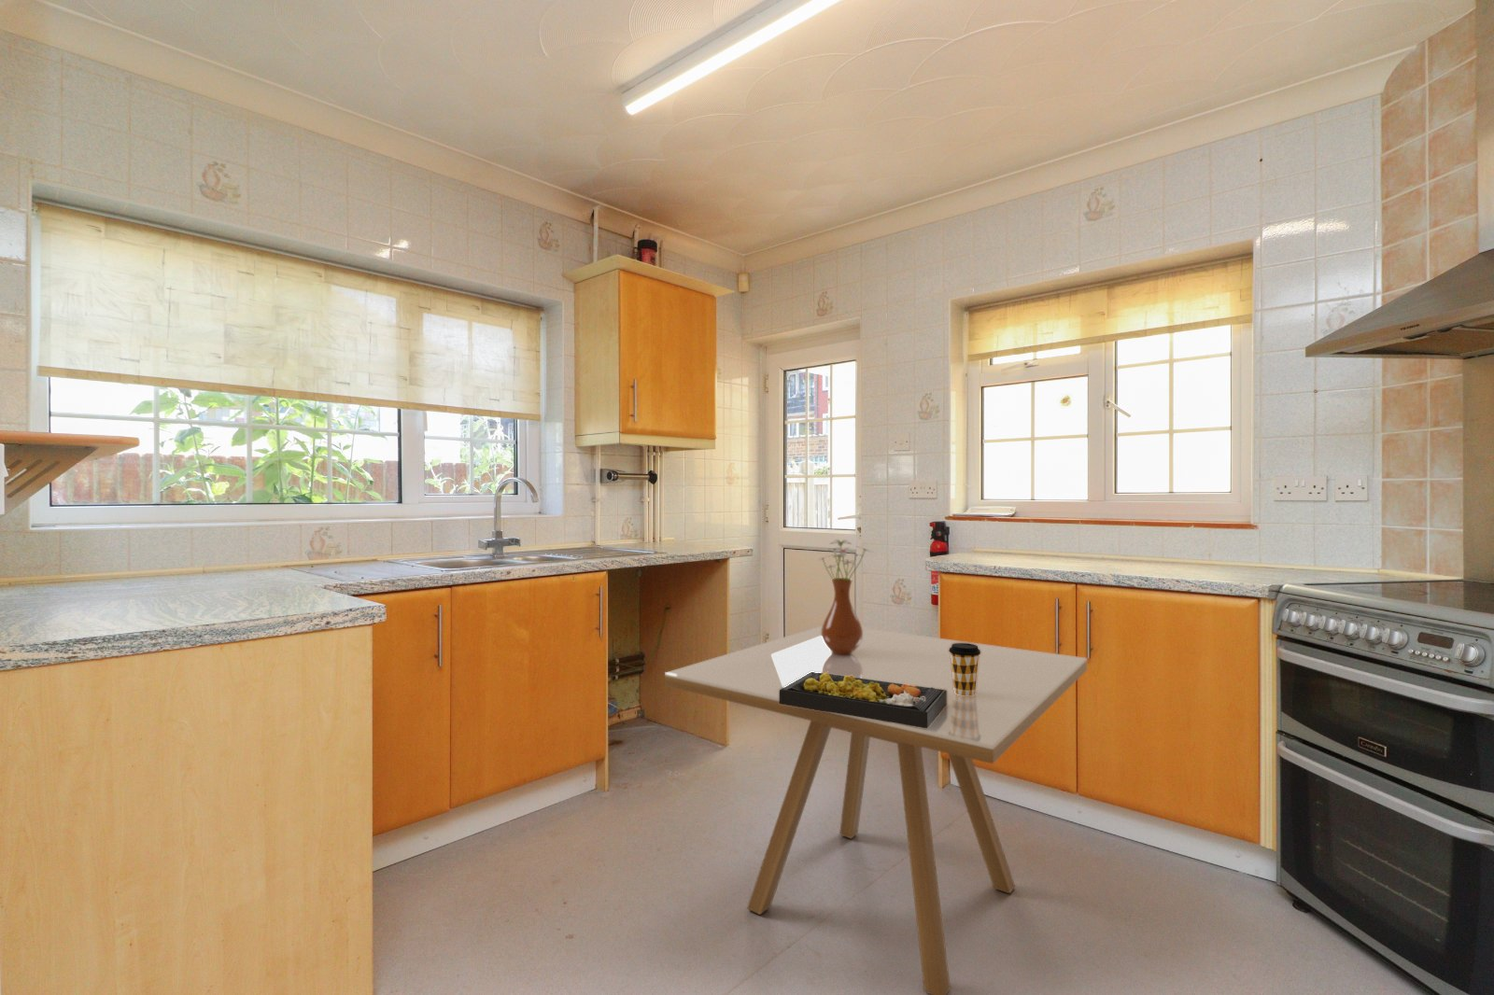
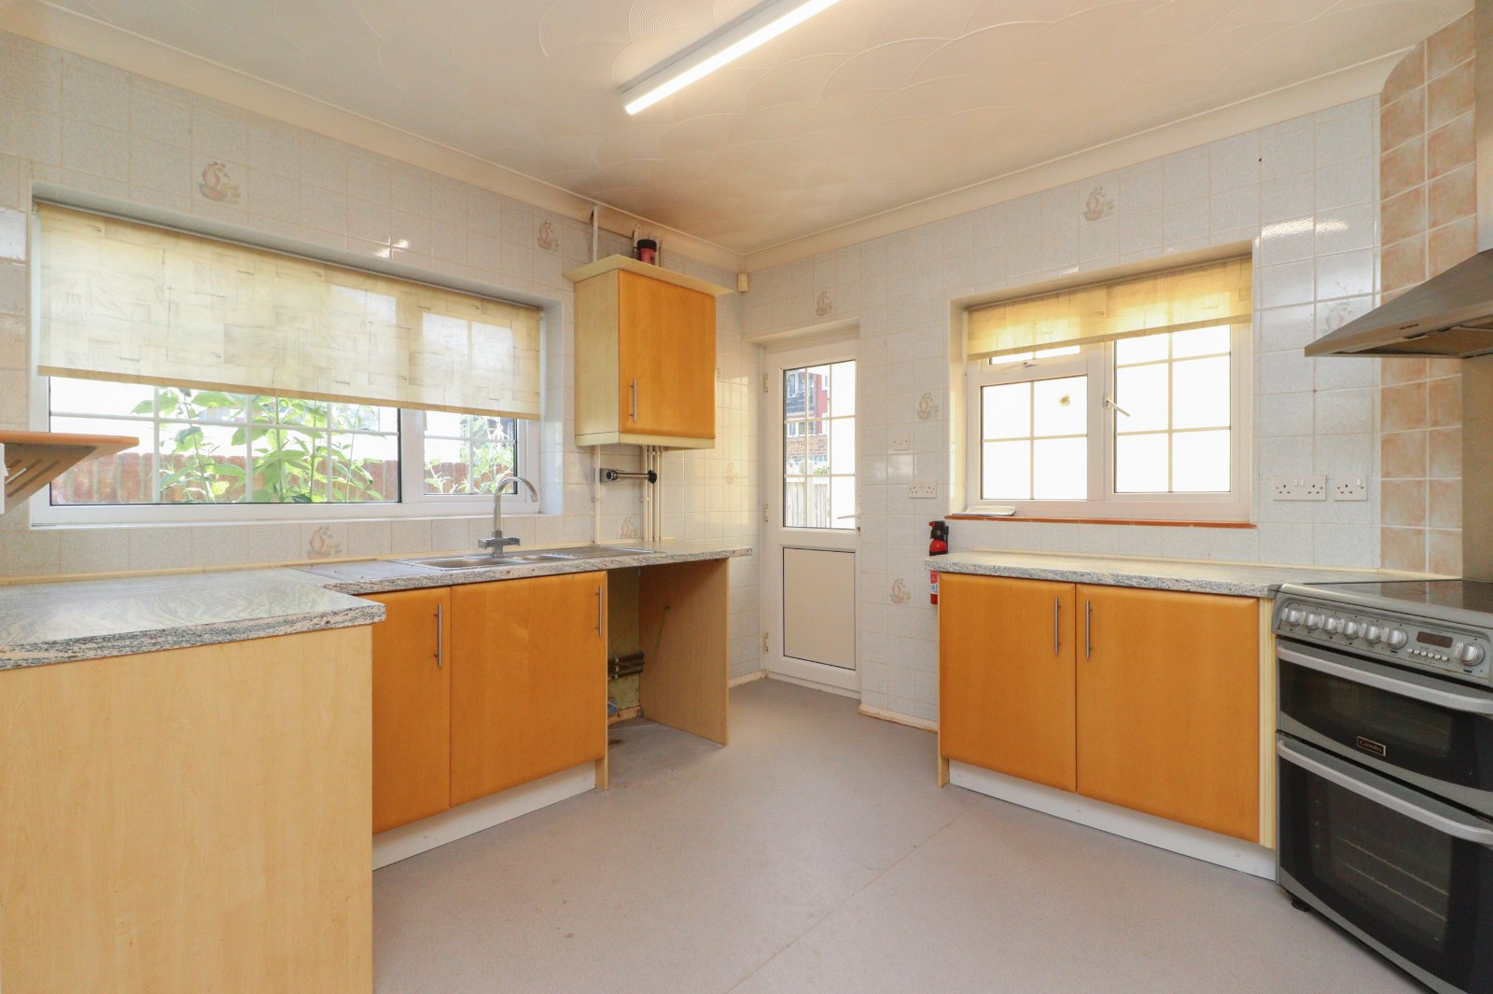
- food plate (863, 690)
- dining table (901, 782)
- coffee cup (964, 669)
- vase (844, 595)
